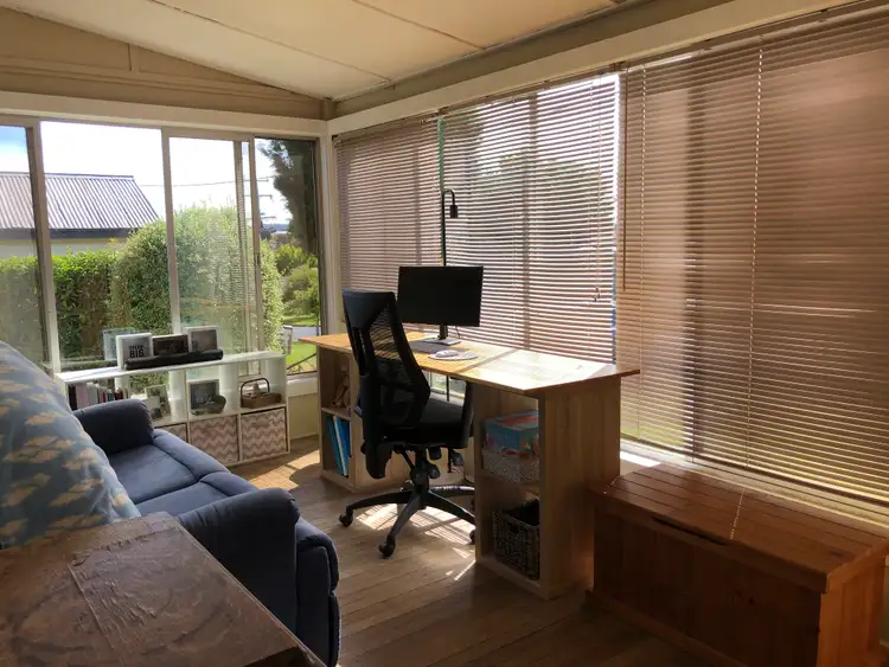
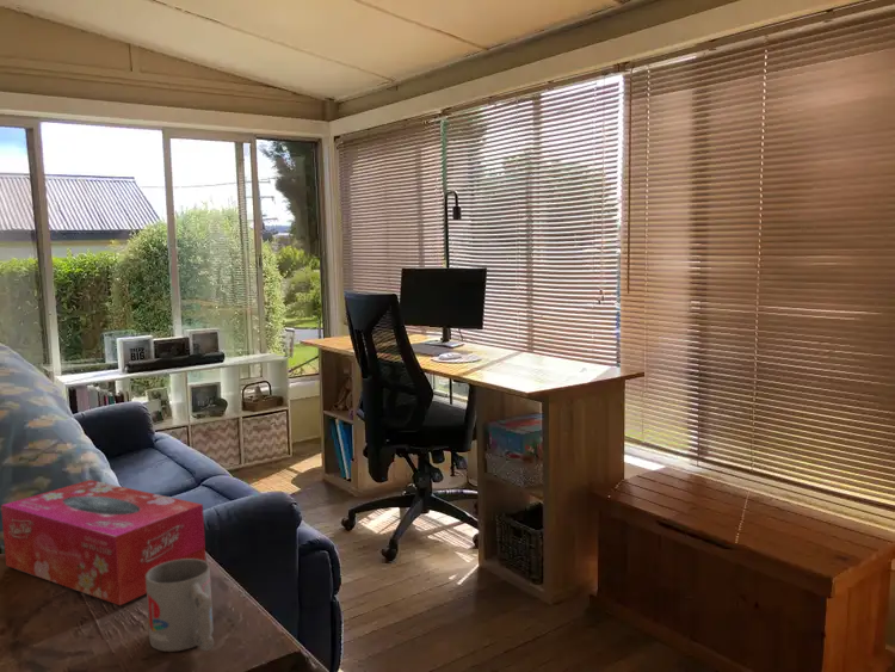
+ mug (187, 608)
+ tissue box (103, 535)
